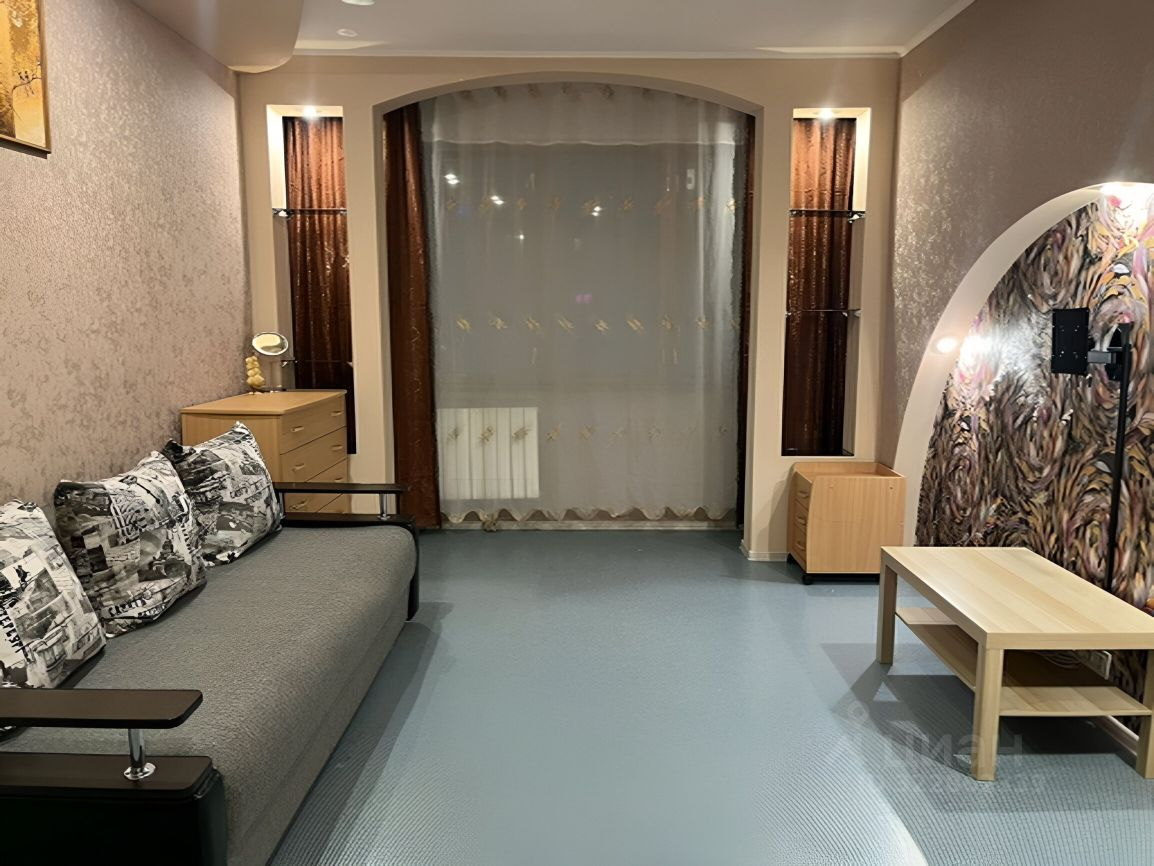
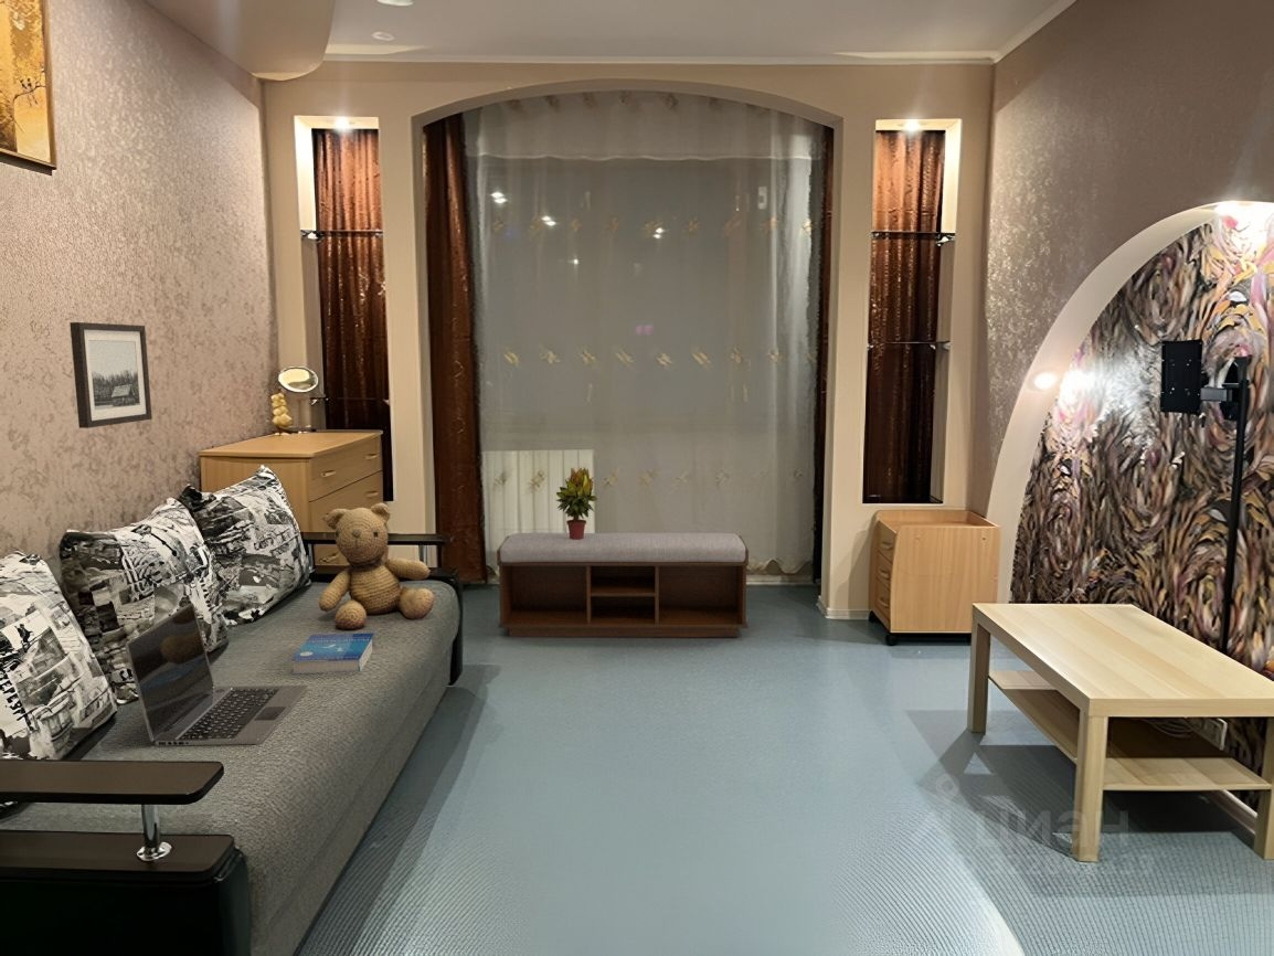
+ potted plant (576, 502)
+ book (335, 652)
+ laptop (211, 672)
+ bench (623, 582)
+ teddy bear (374, 561)
+ wall art (114, 373)
